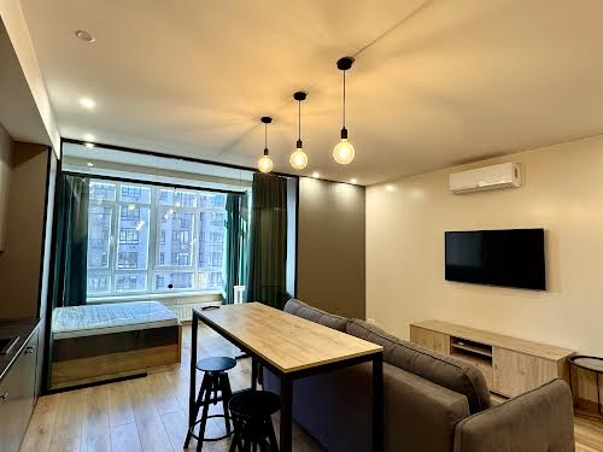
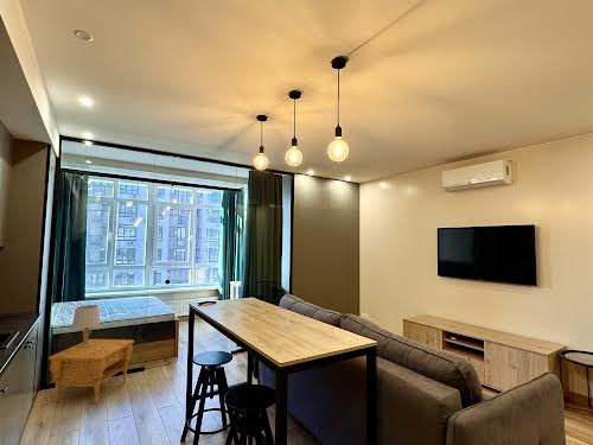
+ nightstand (94, 369)
+ table lamp (85, 325)
